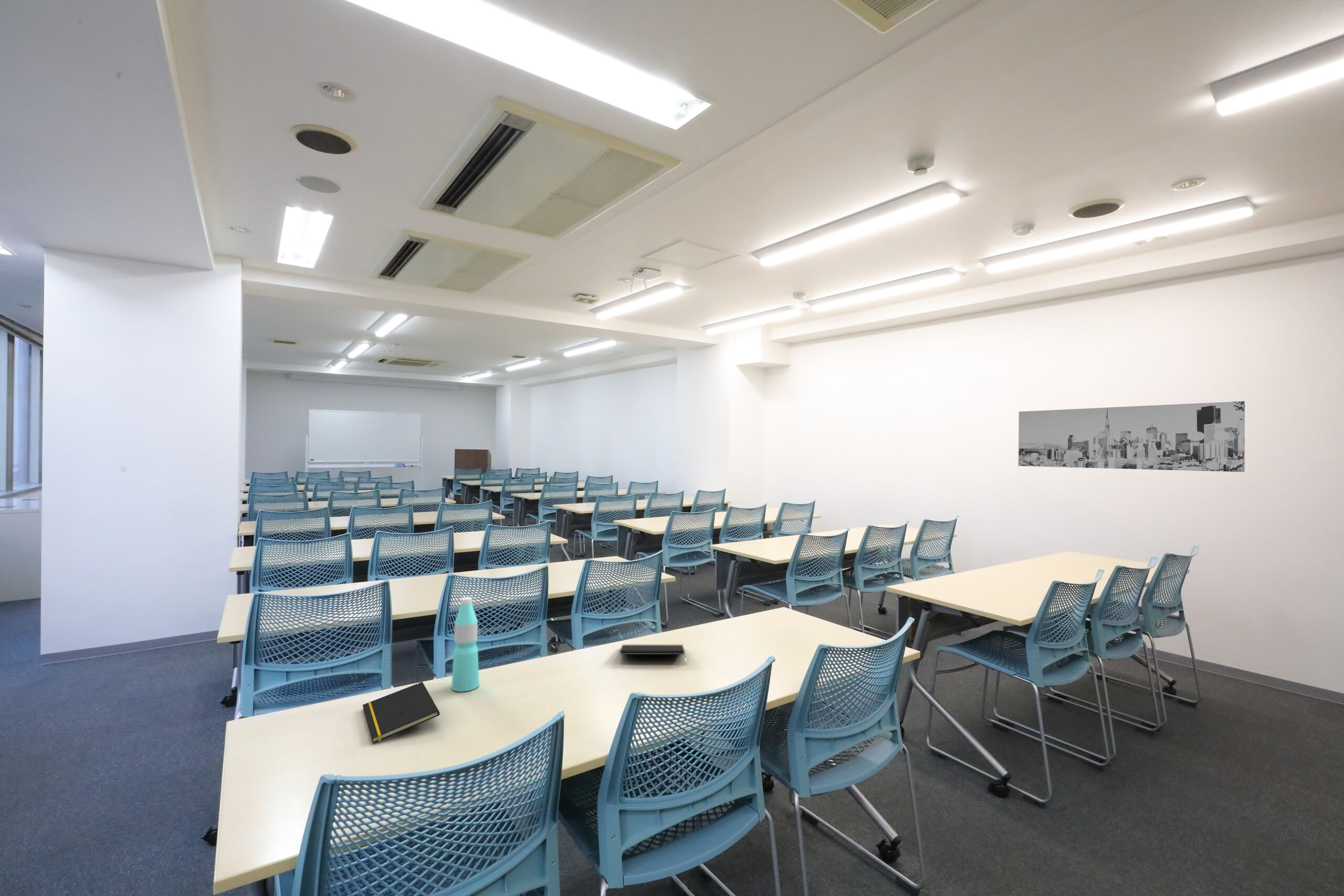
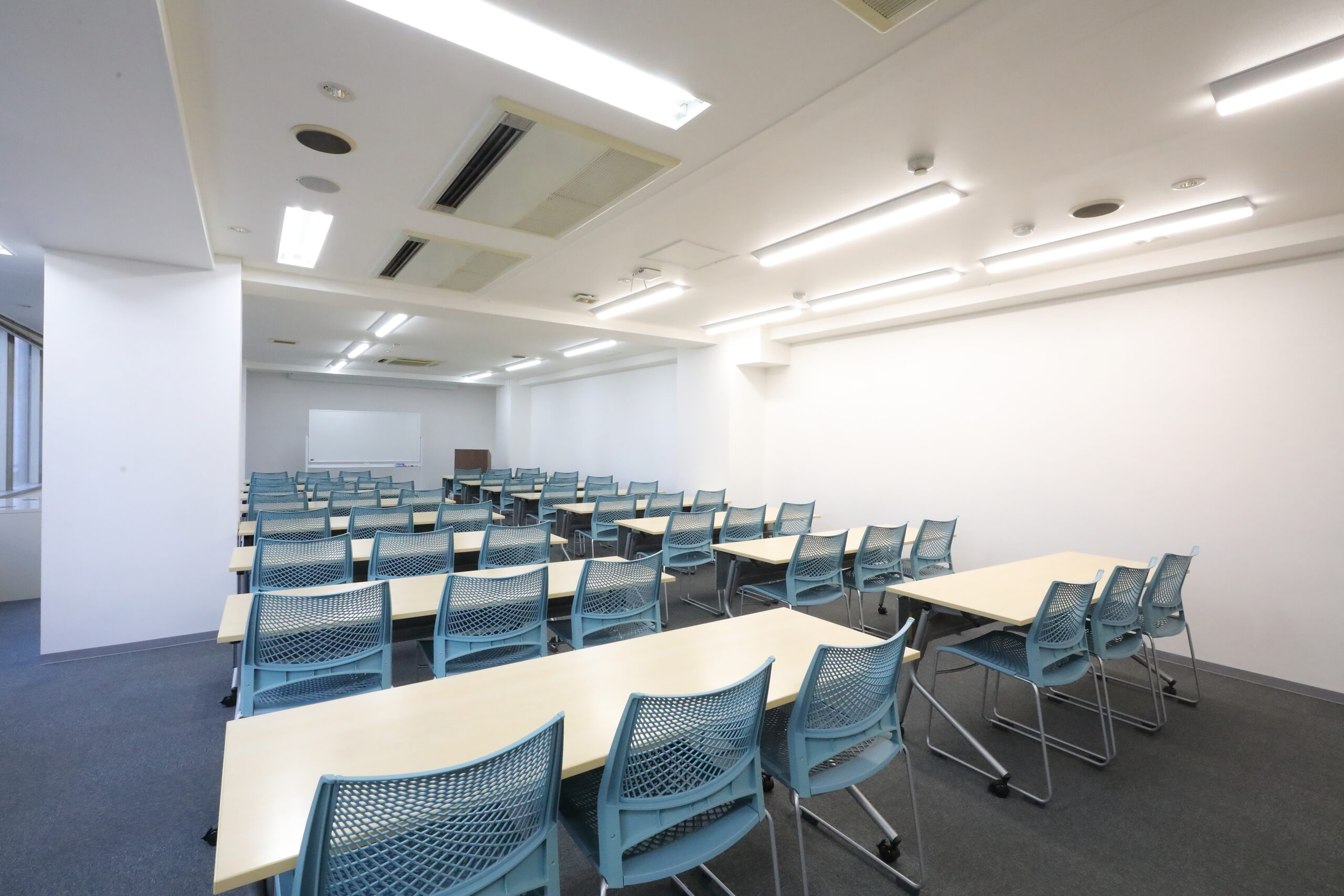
- water bottle (466, 642)
- notepad (652, 649)
- wall art (1117, 438)
- notepad (400, 710)
